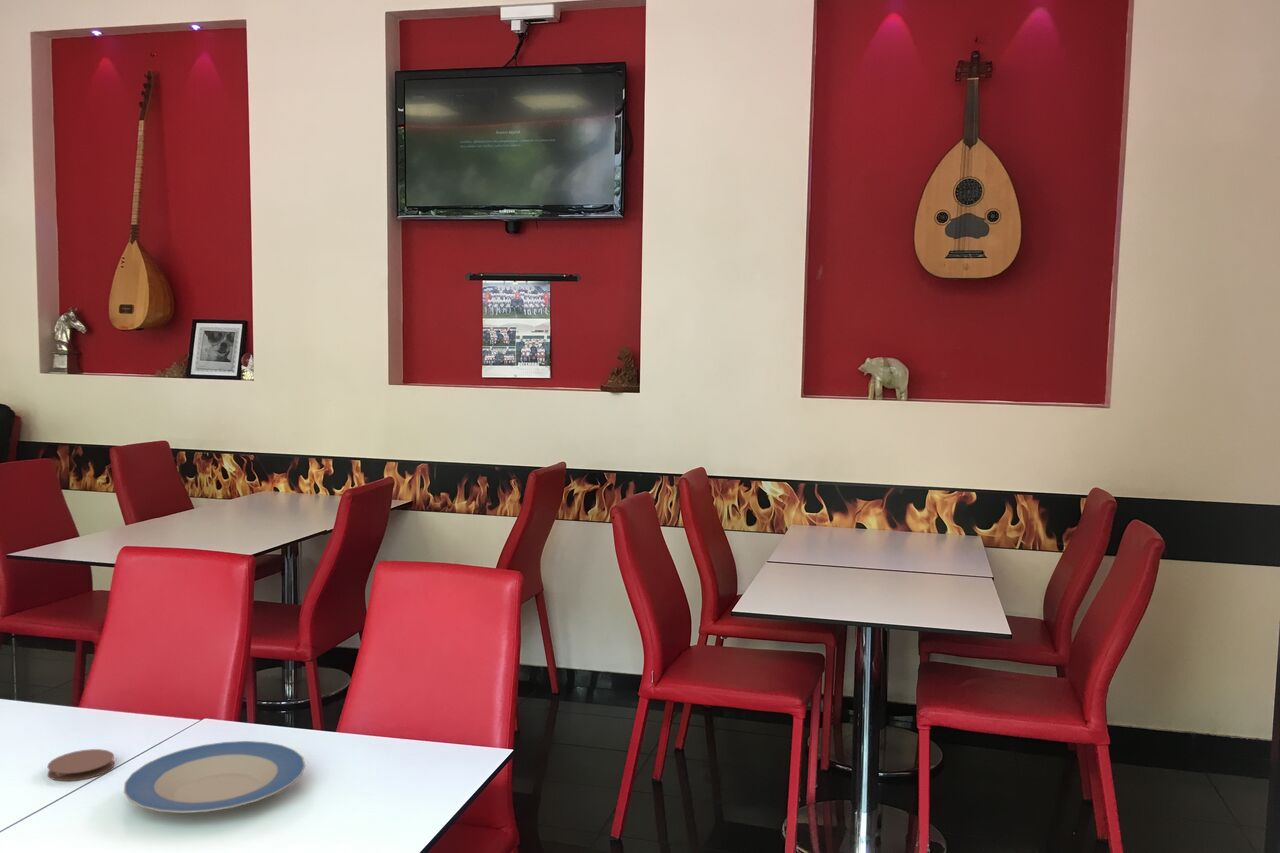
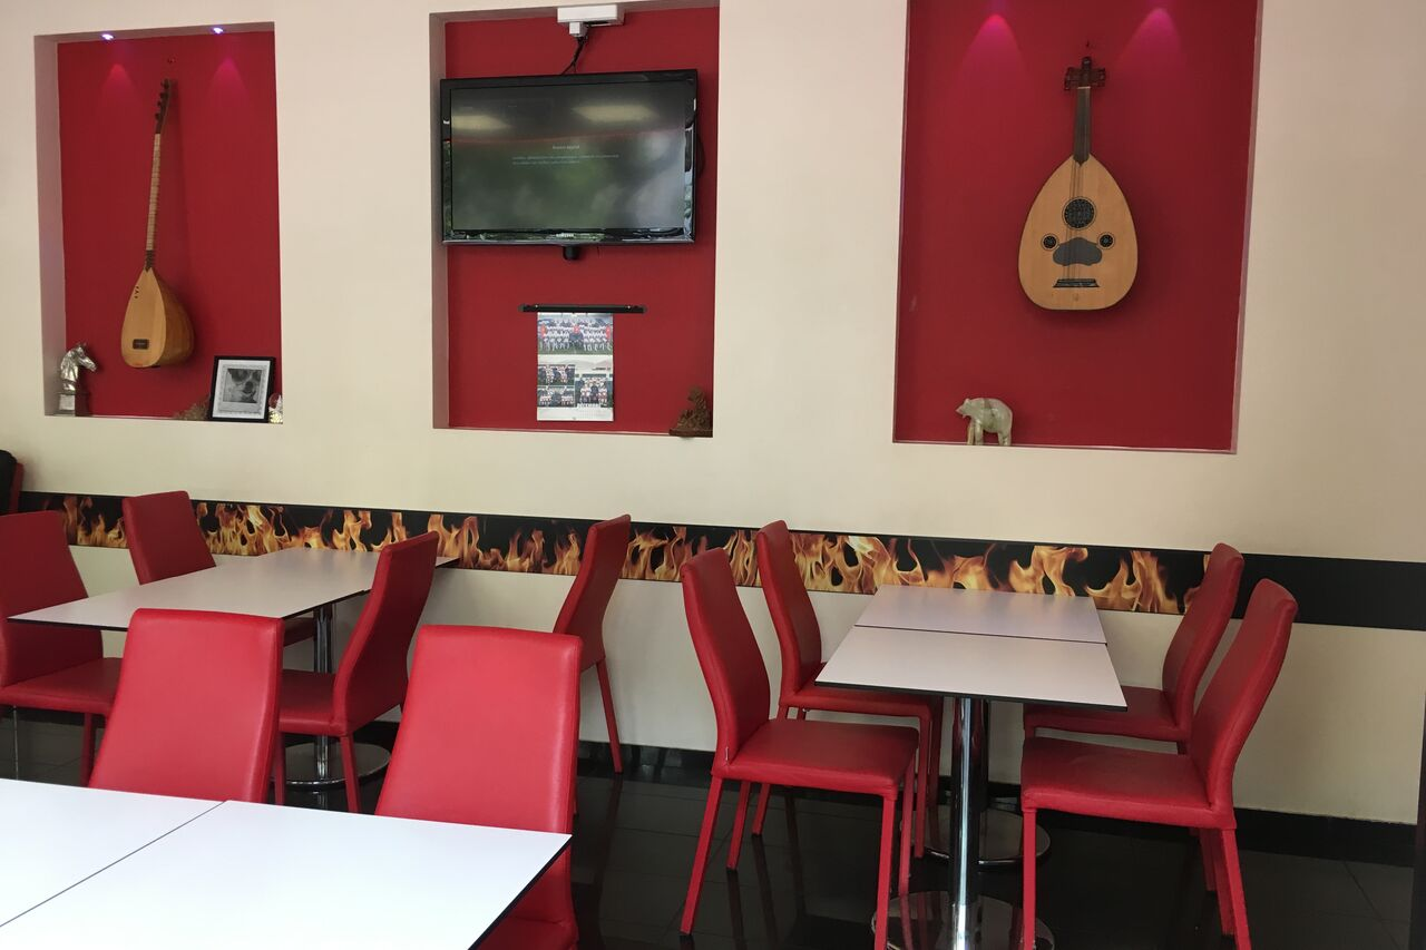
- plate (217, 783)
- coaster (81, 764)
